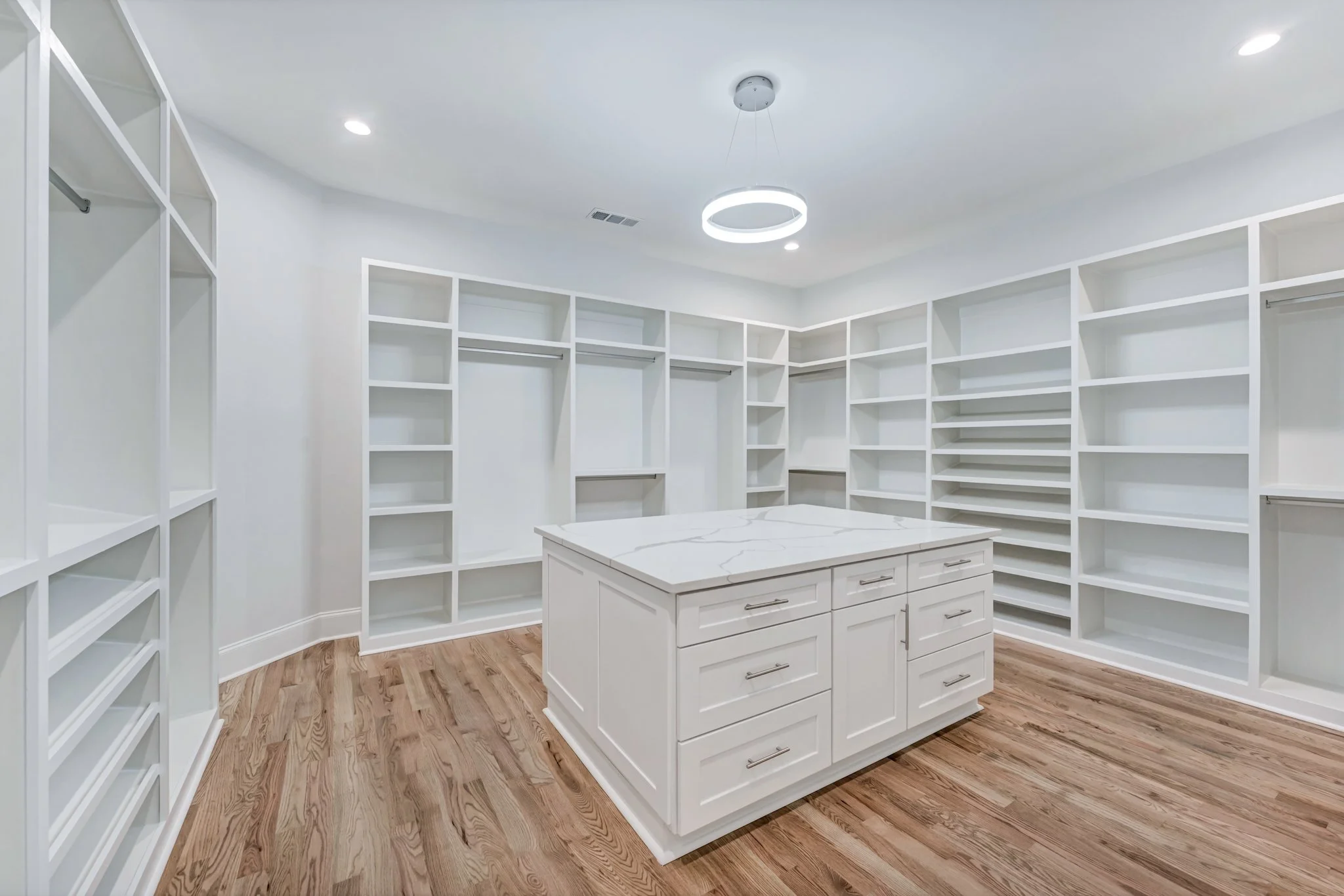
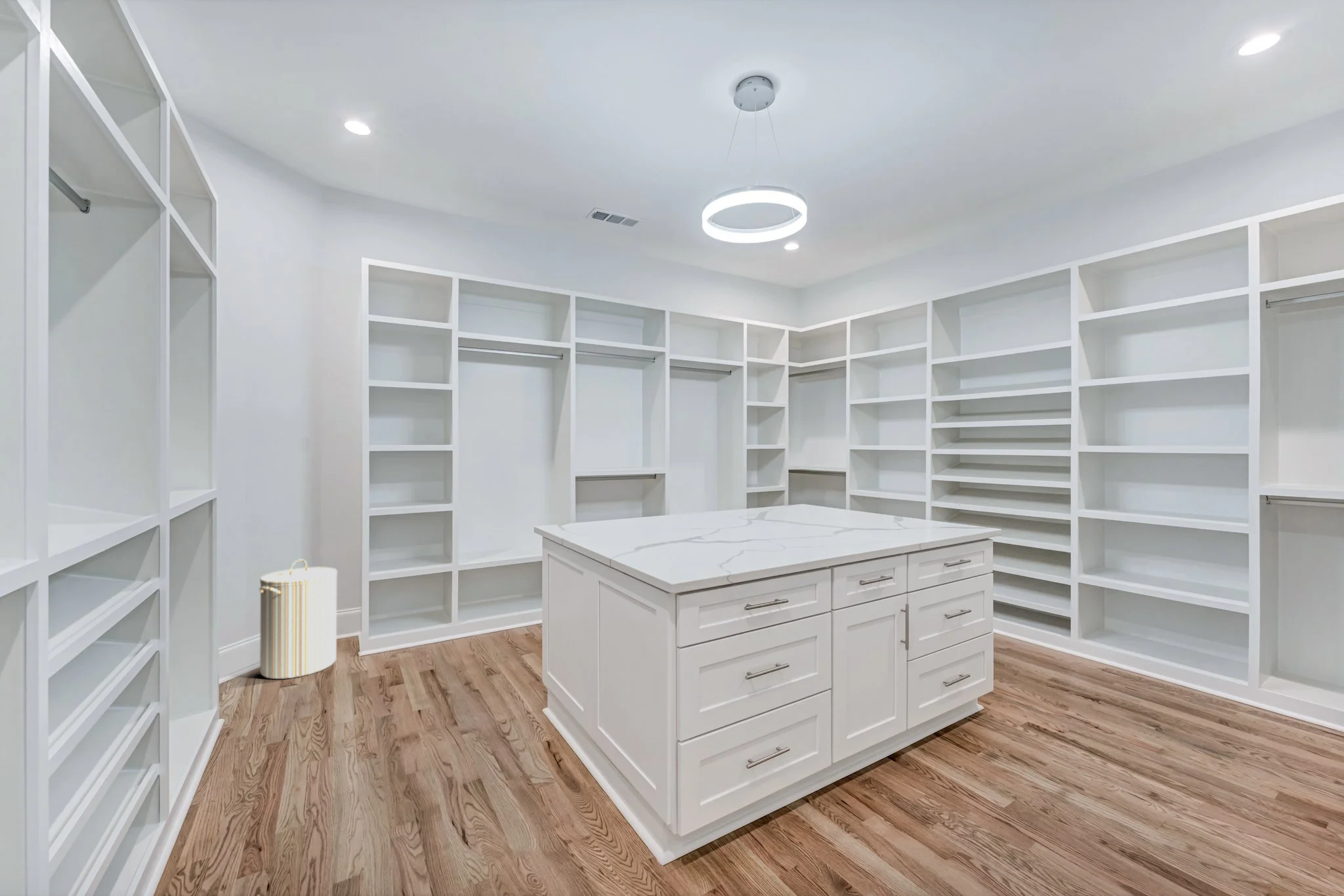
+ laundry hamper (299, 612)
